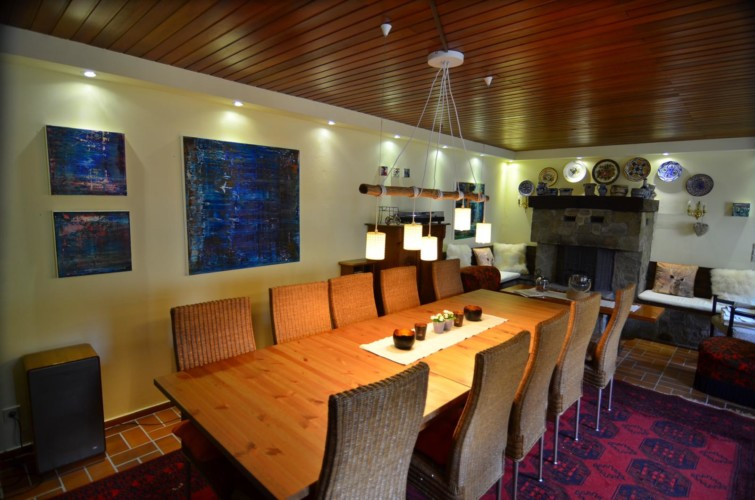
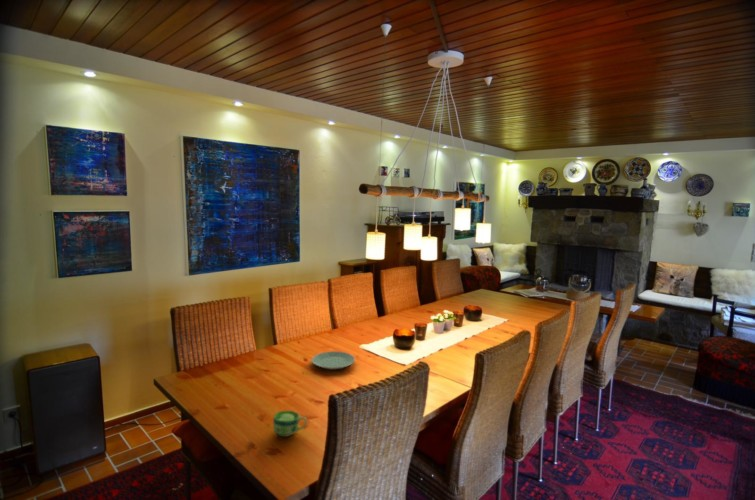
+ plate (333, 361)
+ cup (290, 423)
